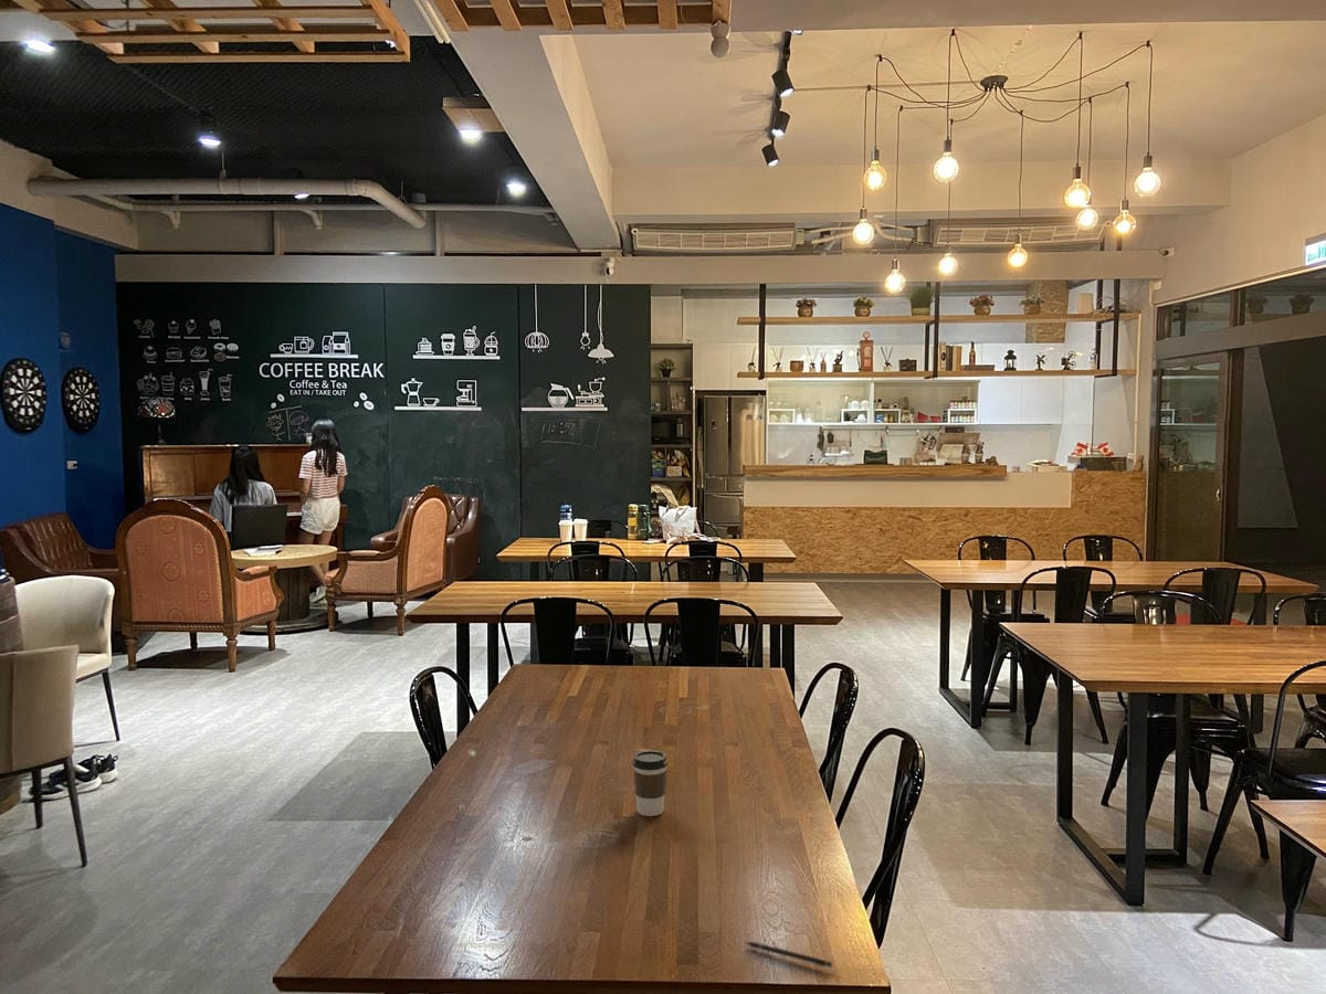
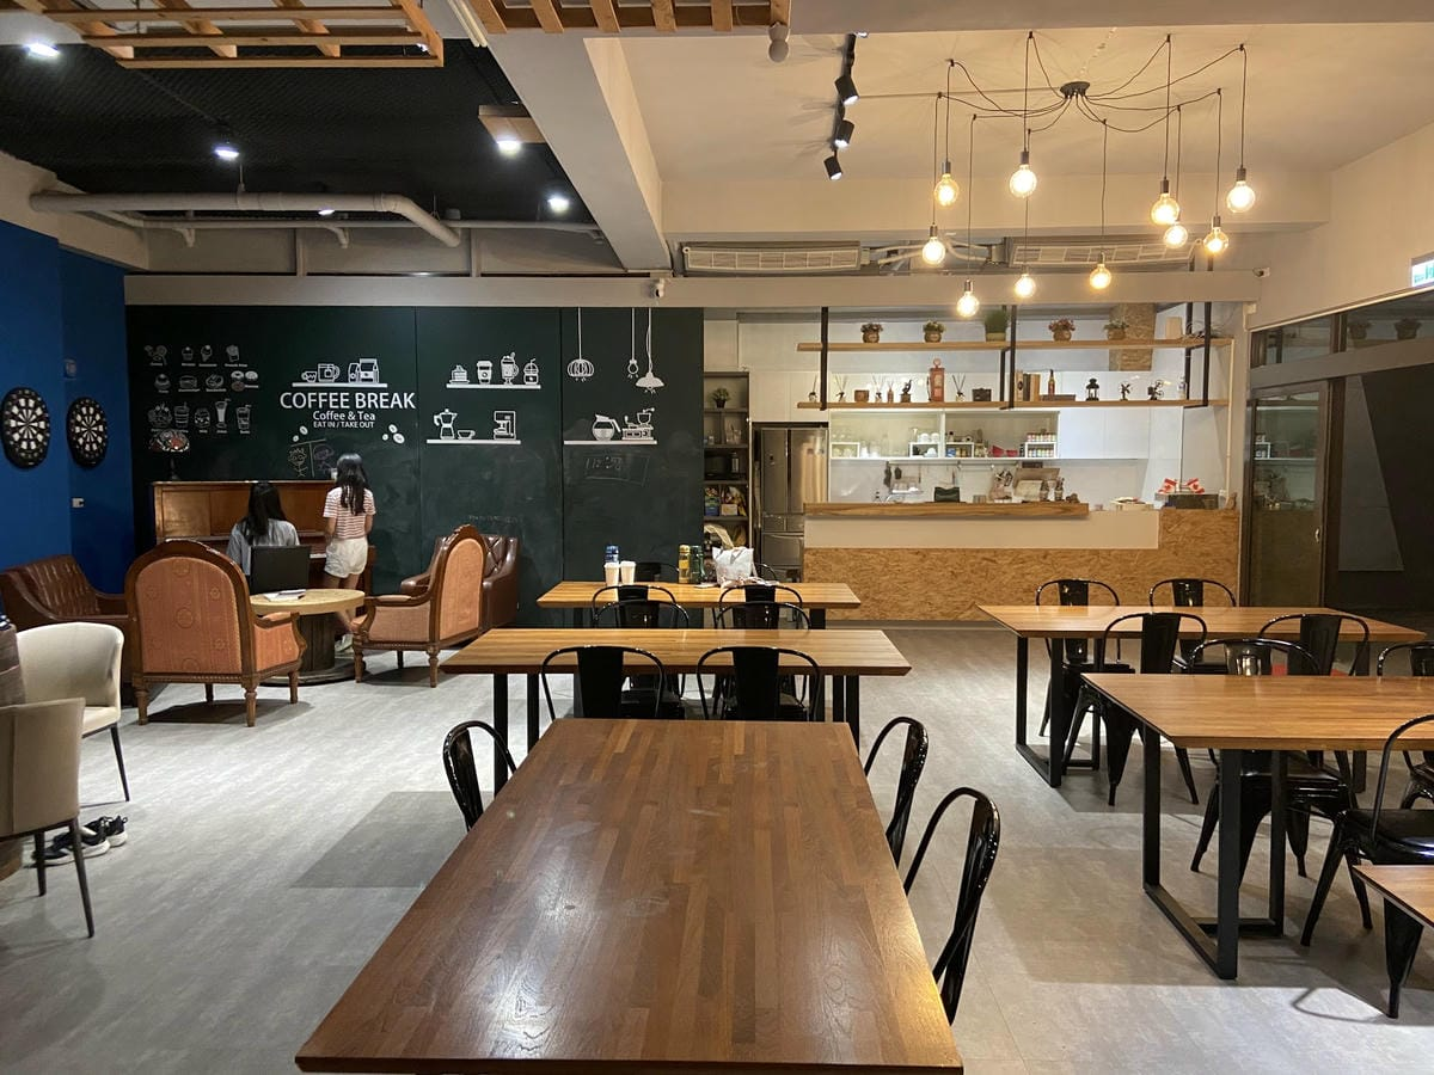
- pen (787, 953)
- coffee cup (650, 783)
